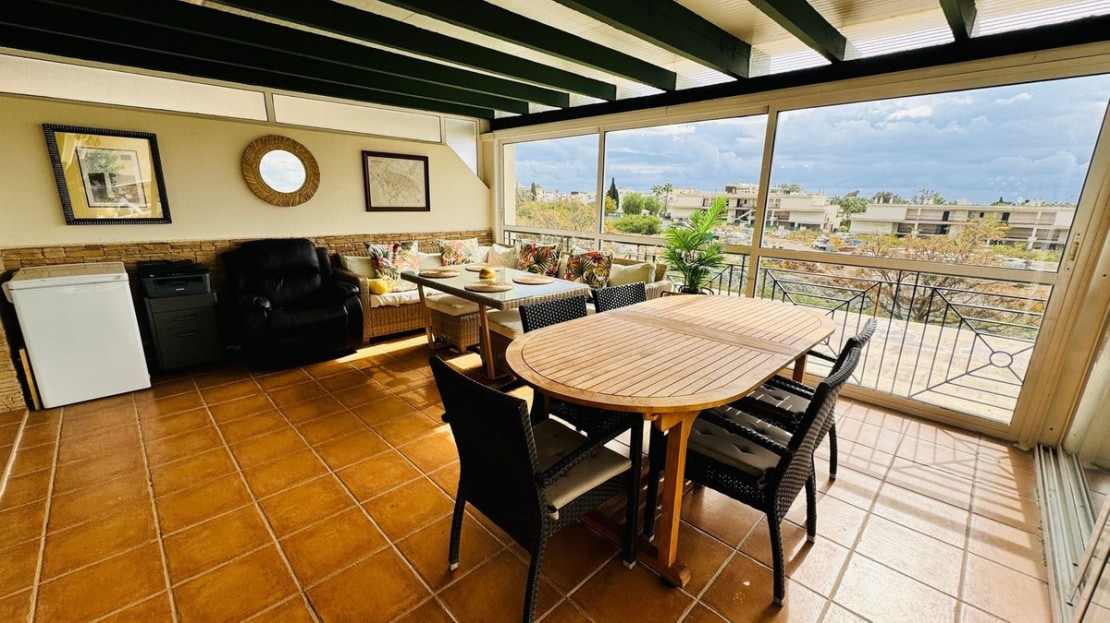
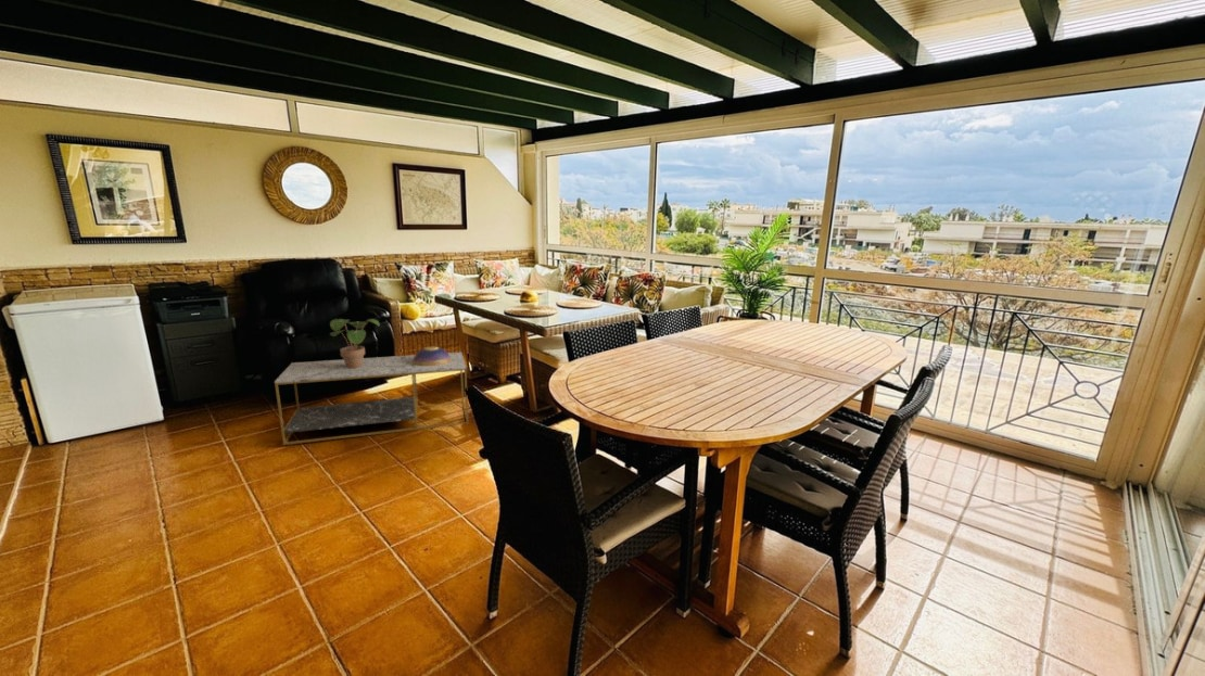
+ coffee table (381, 400)
+ decorative bowl (431, 354)
+ potted plant (352, 341)
